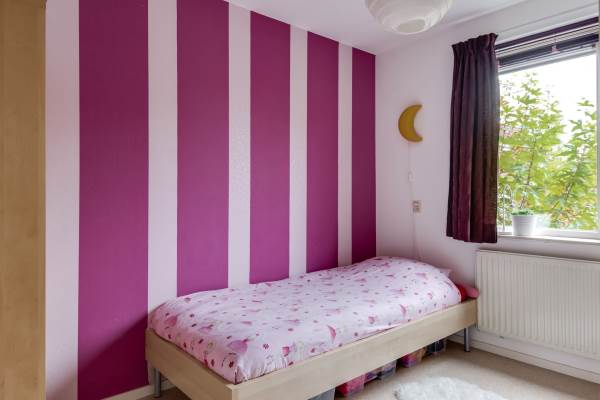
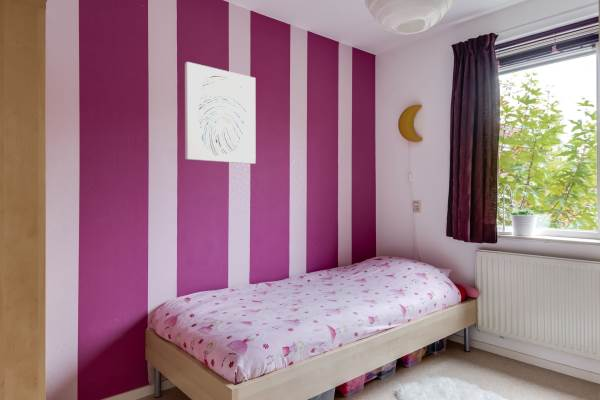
+ wall art (222, 116)
